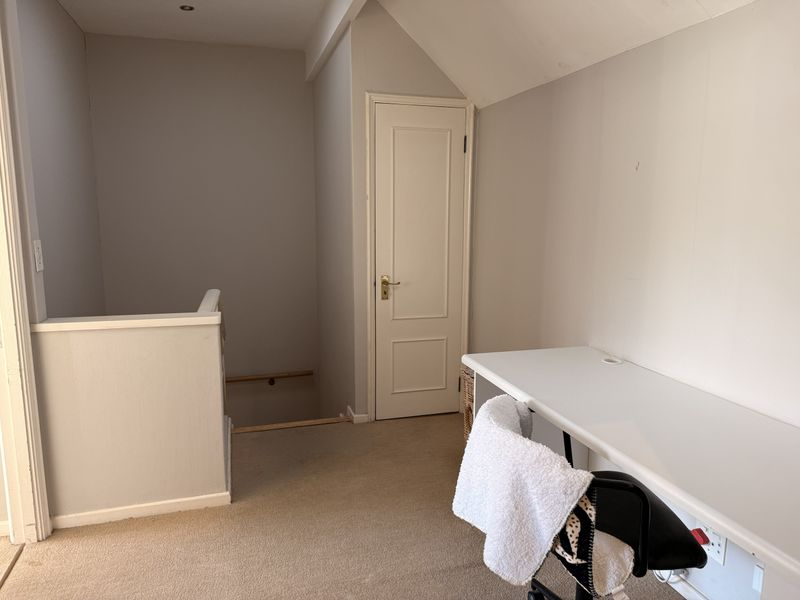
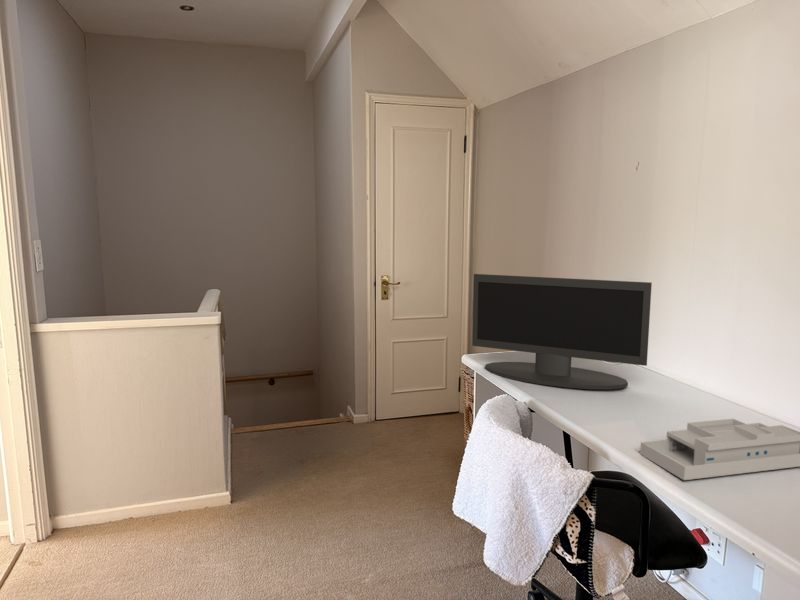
+ desk organizer (737, 442)
+ monitor (554, 327)
